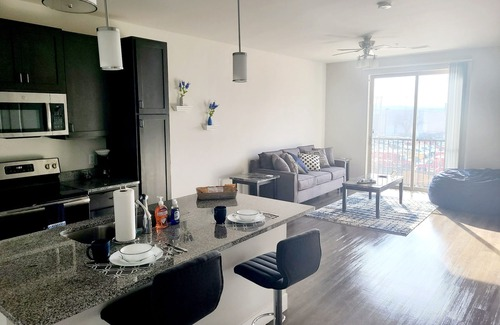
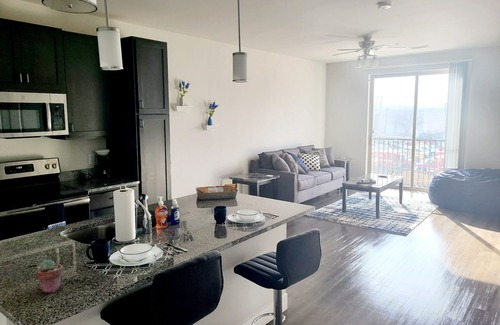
+ potted succulent (49, 274)
